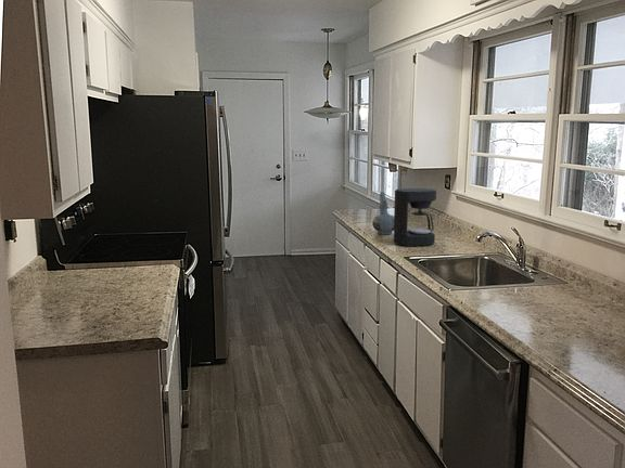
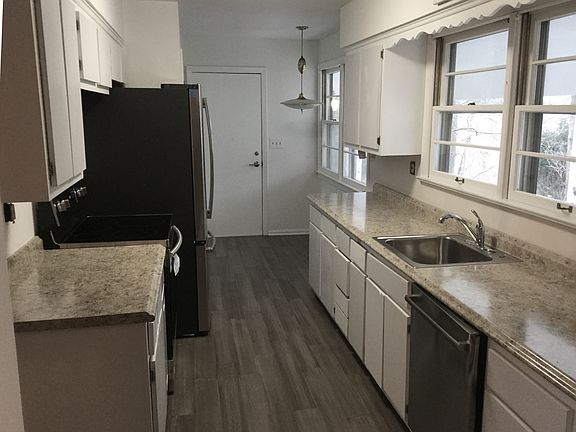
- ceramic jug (384, 212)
- coffee maker (416, 214)
